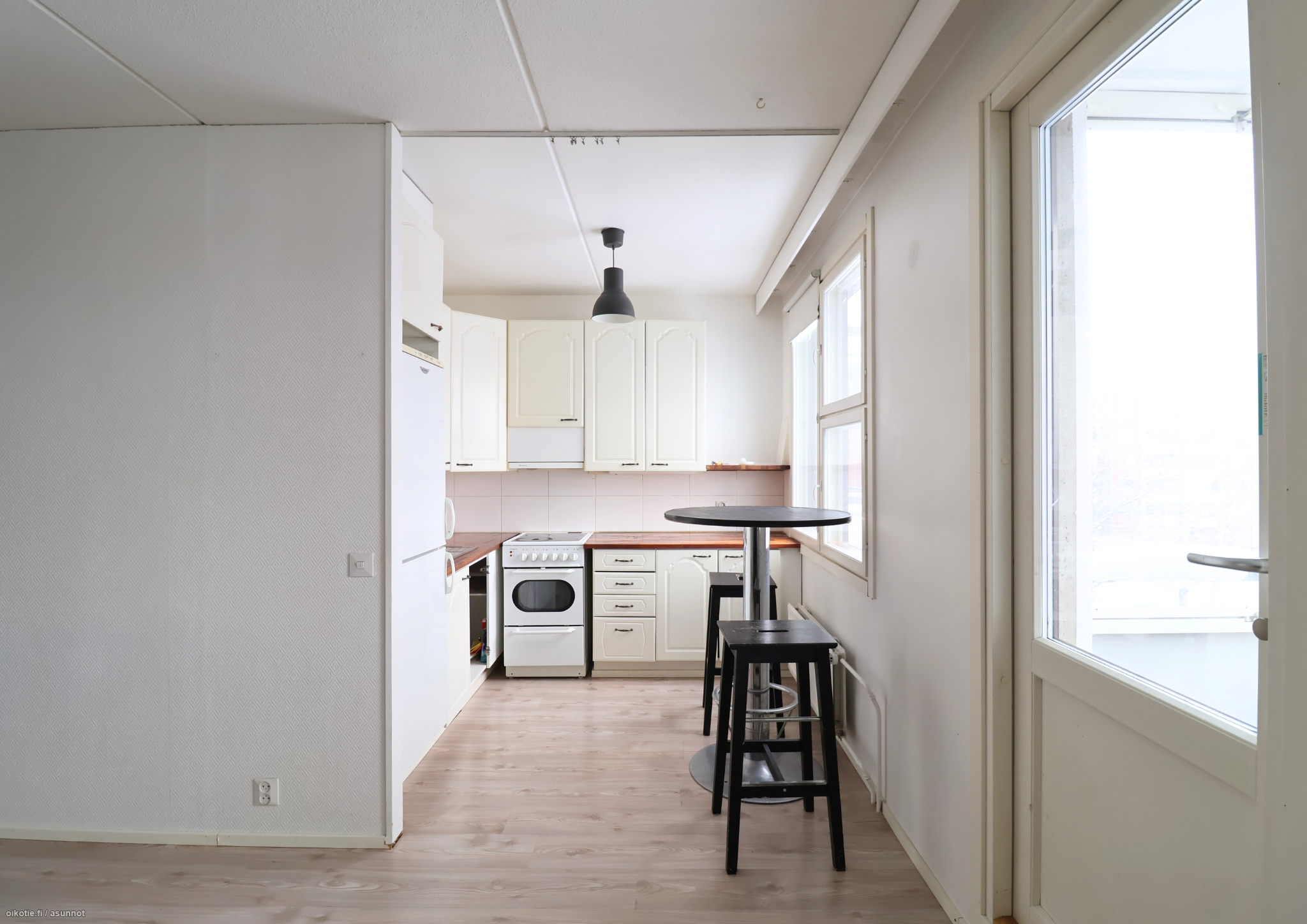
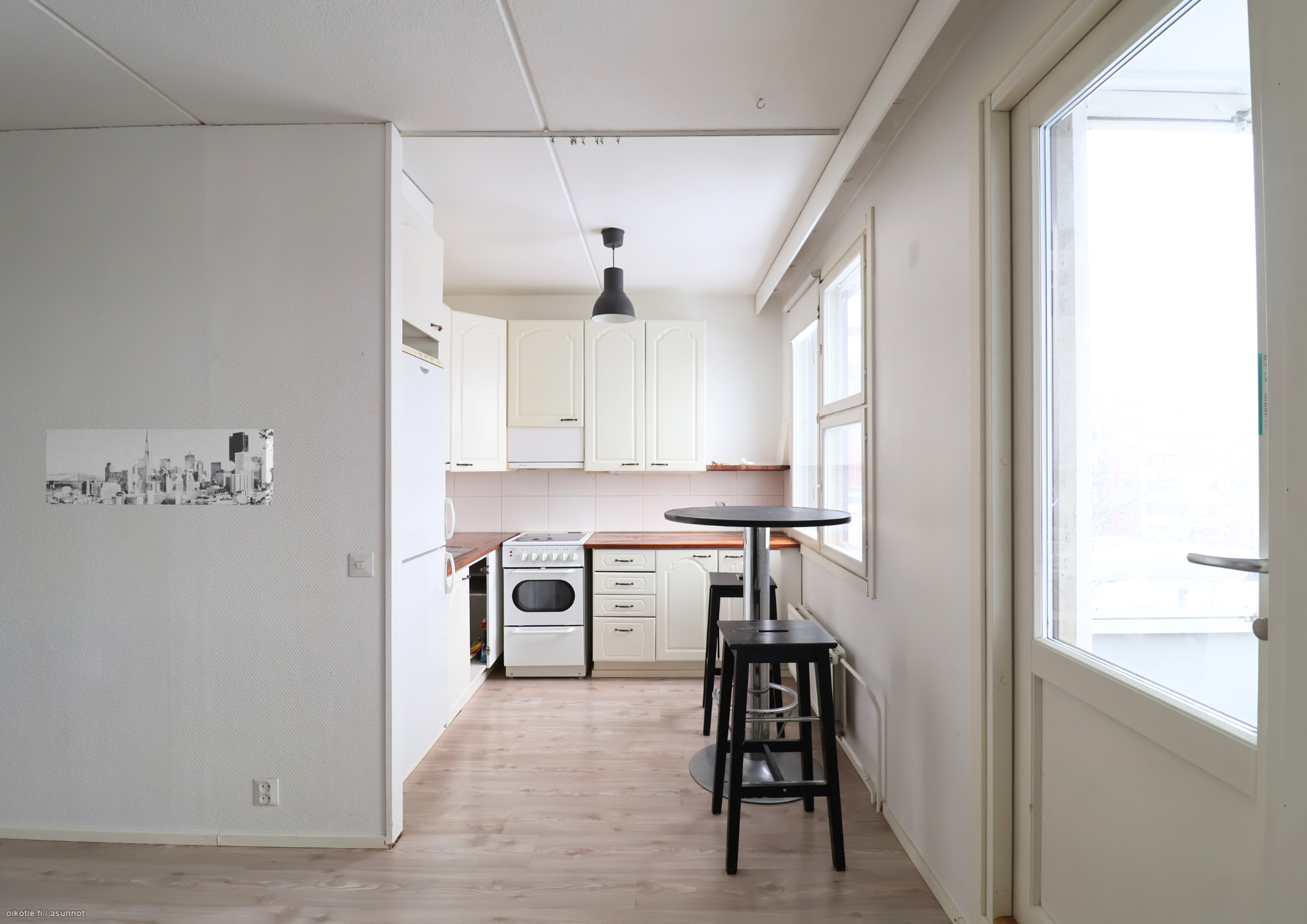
+ wall art (160, 466)
